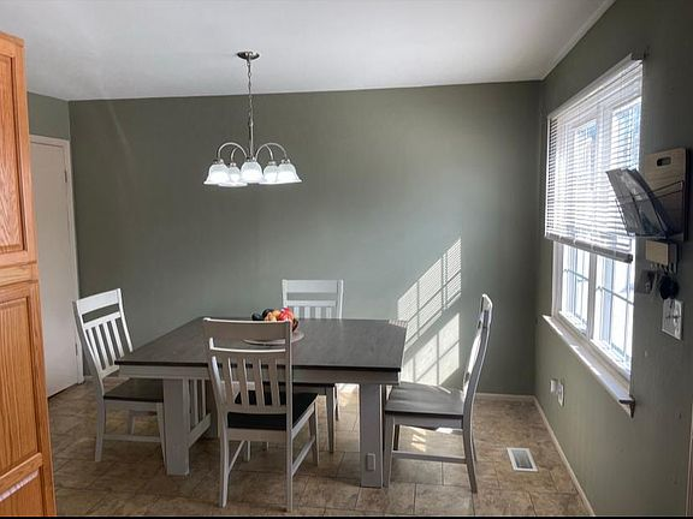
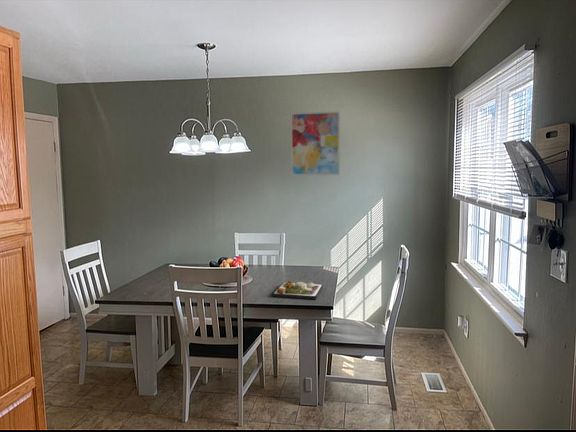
+ wall art (315, 144)
+ dinner plate (298, 288)
